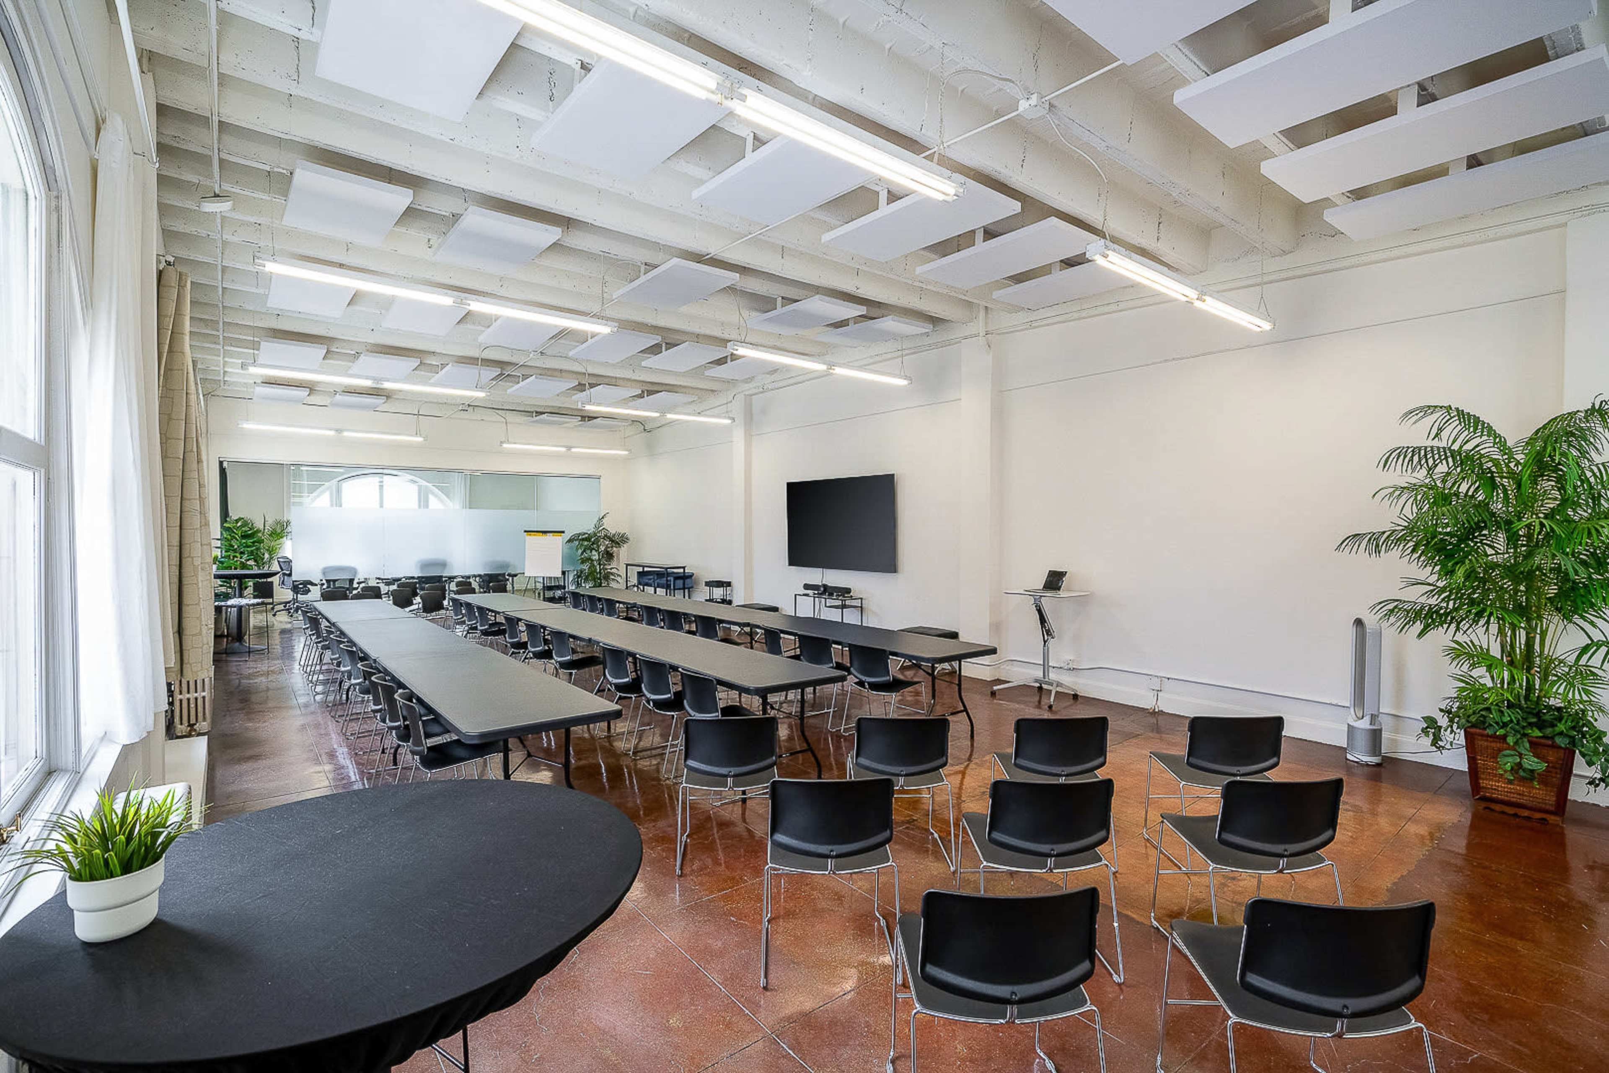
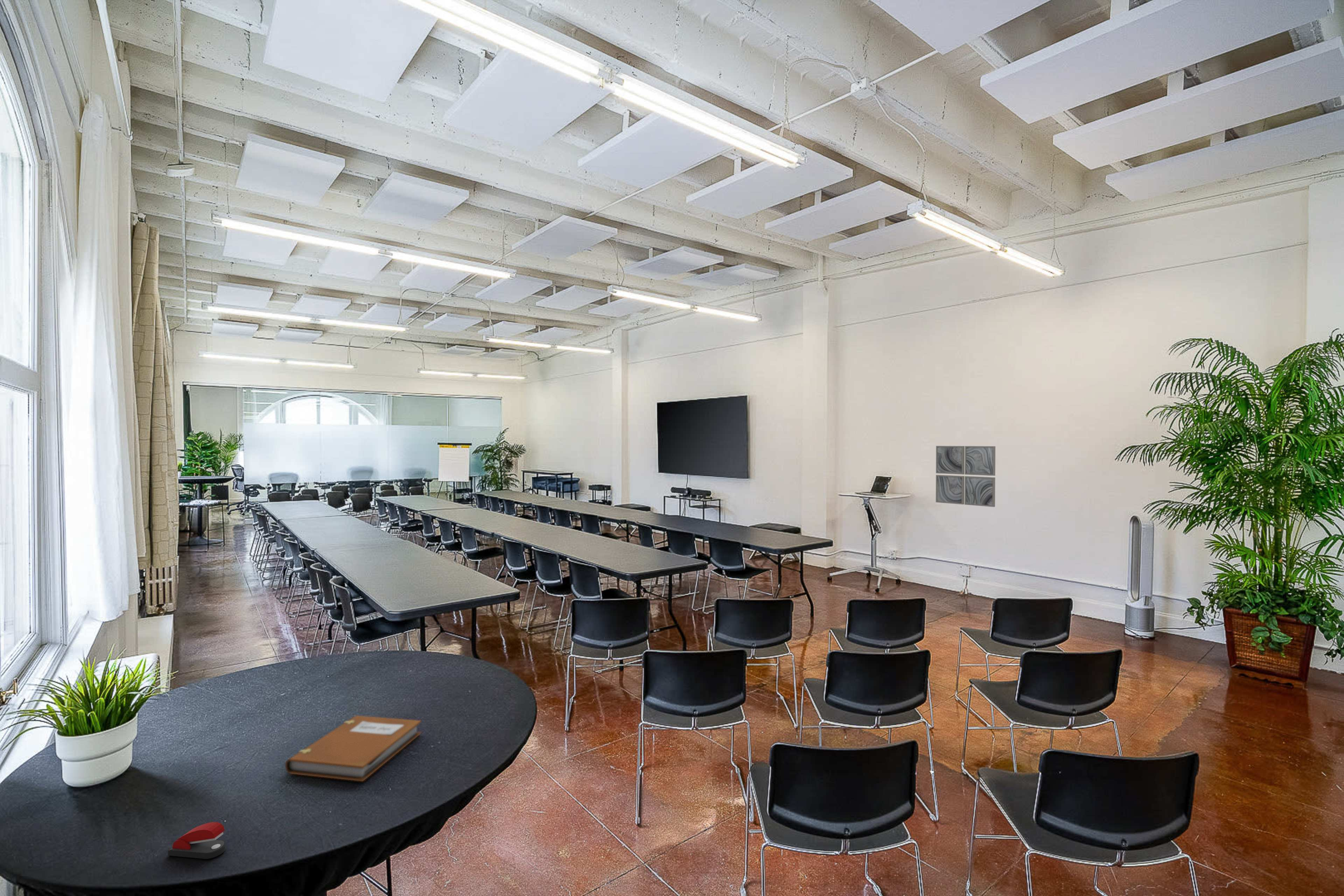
+ wall art (965, 474)
+ stapler (200, 838)
+ notebook (359, 744)
